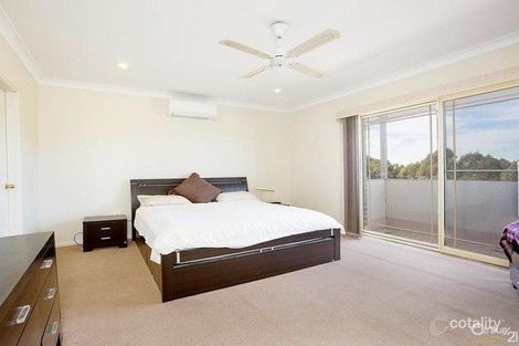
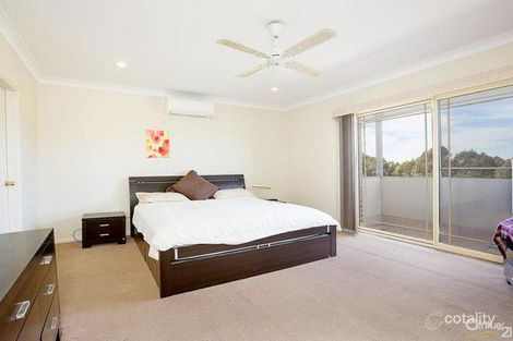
+ wall art (157, 144)
